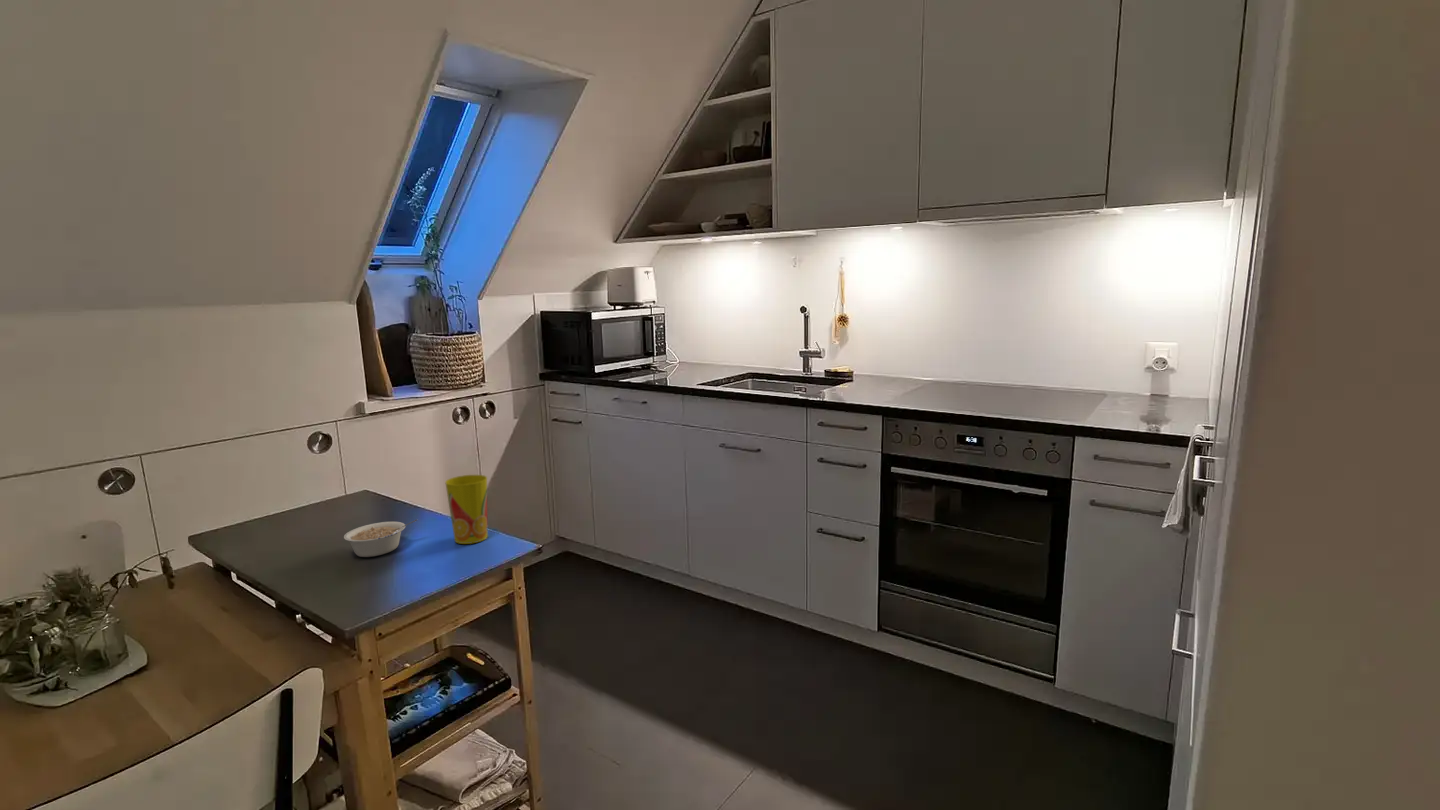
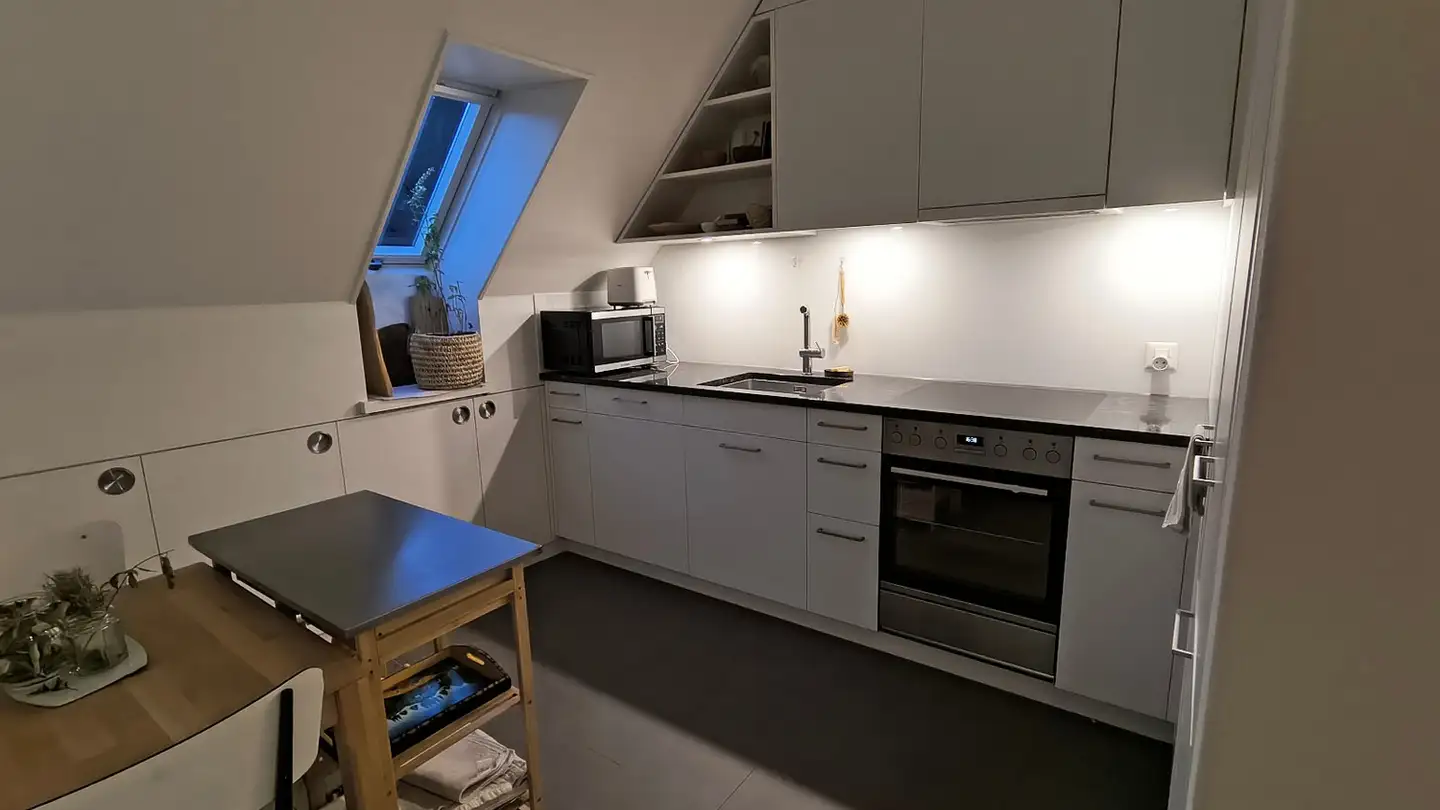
- cup (468, 509)
- legume (378, 537)
